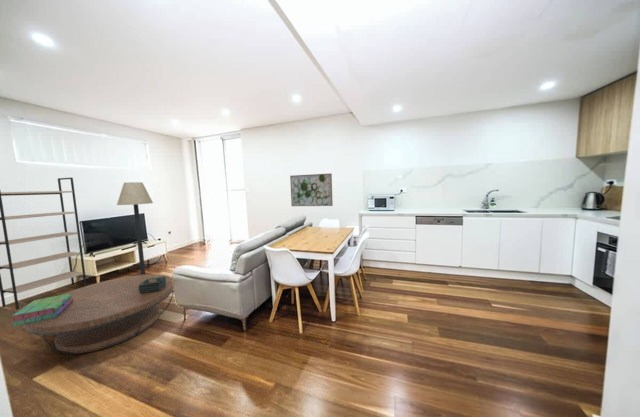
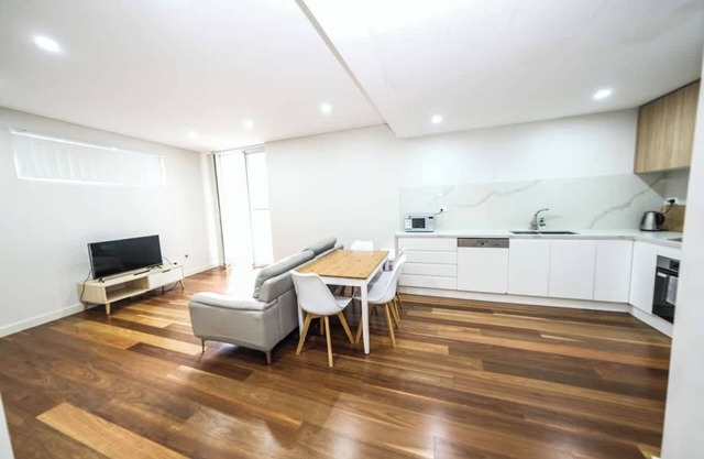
- shelving unit (40, 237)
- stack of books (44, 308)
- coffee table (112, 310)
- floor lamp (139, 235)
- decorative box (152, 284)
- wall art (310, 190)
